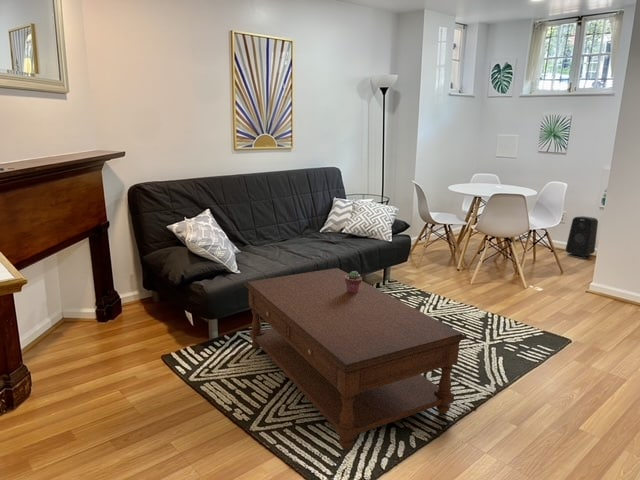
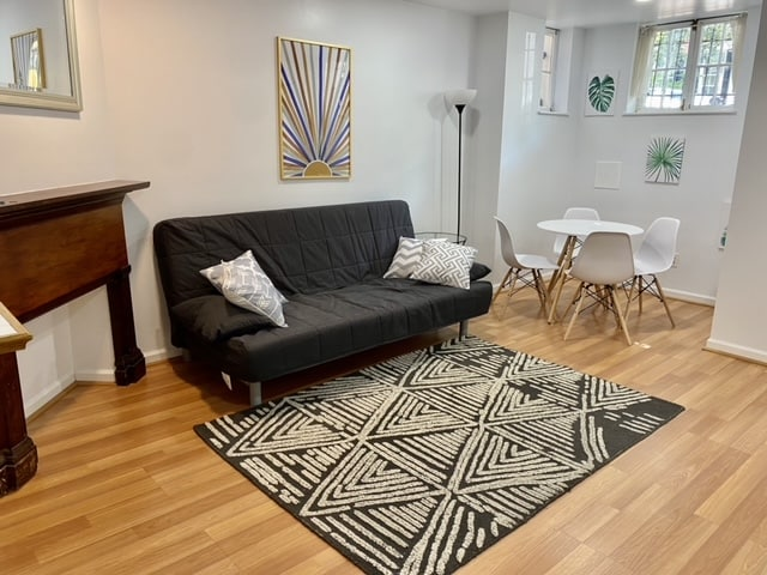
- coffee table (339, 340)
- speaker (582, 236)
- potted succulent (353, 281)
